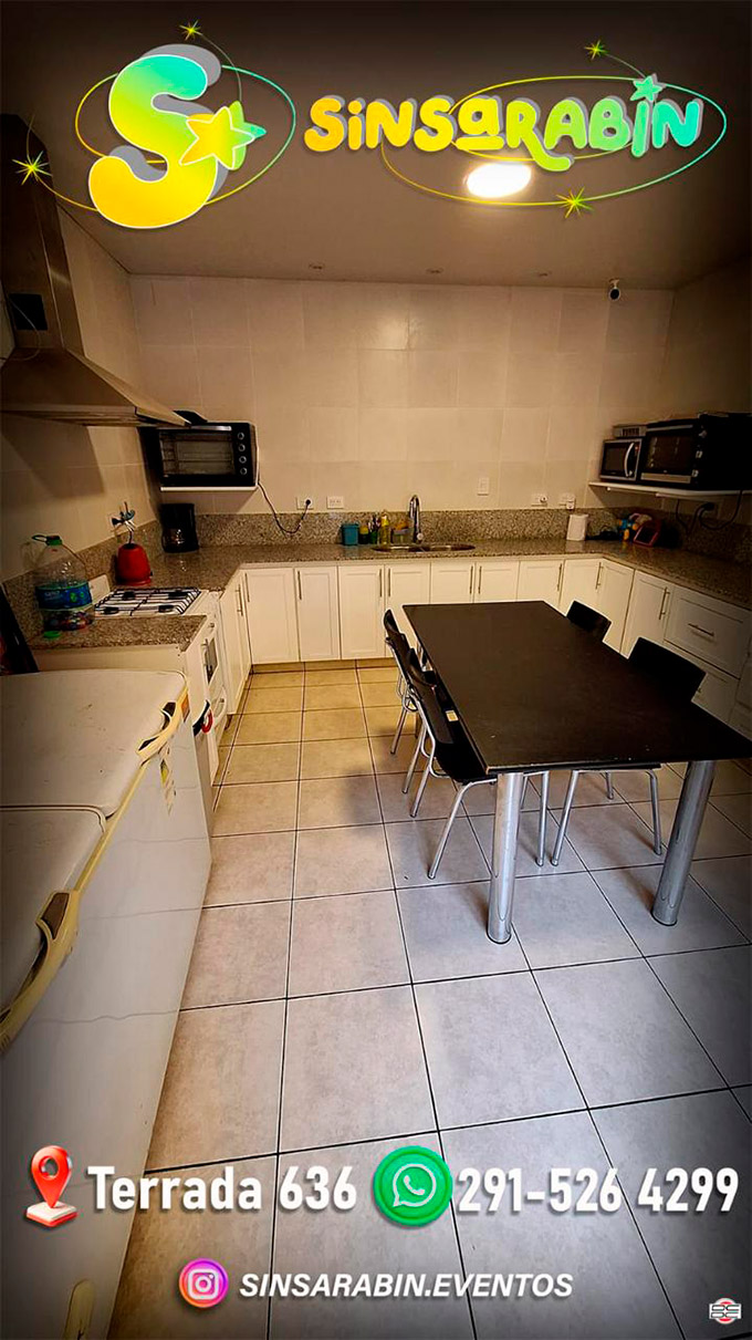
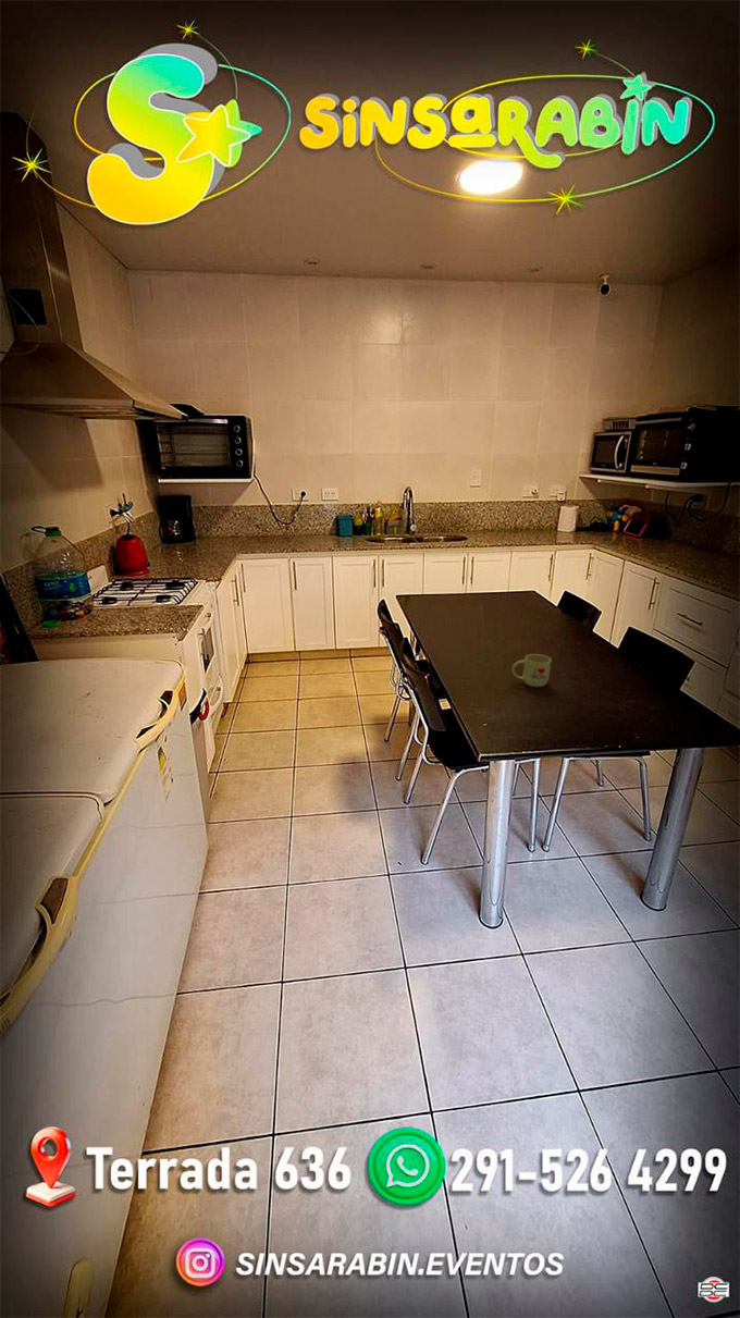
+ mug (530, 670)
